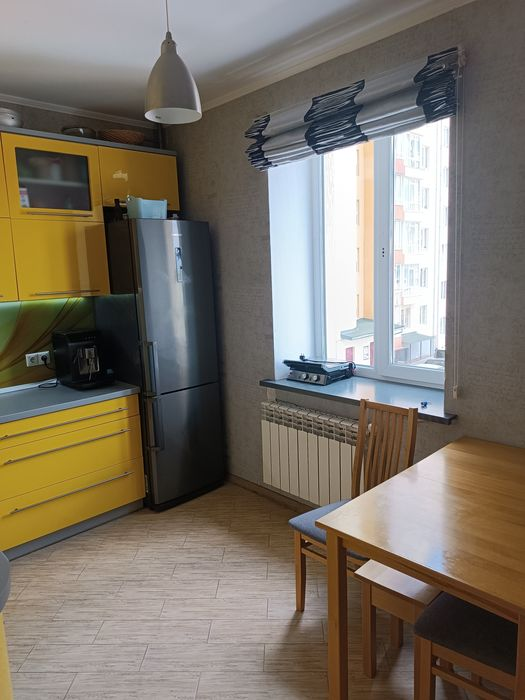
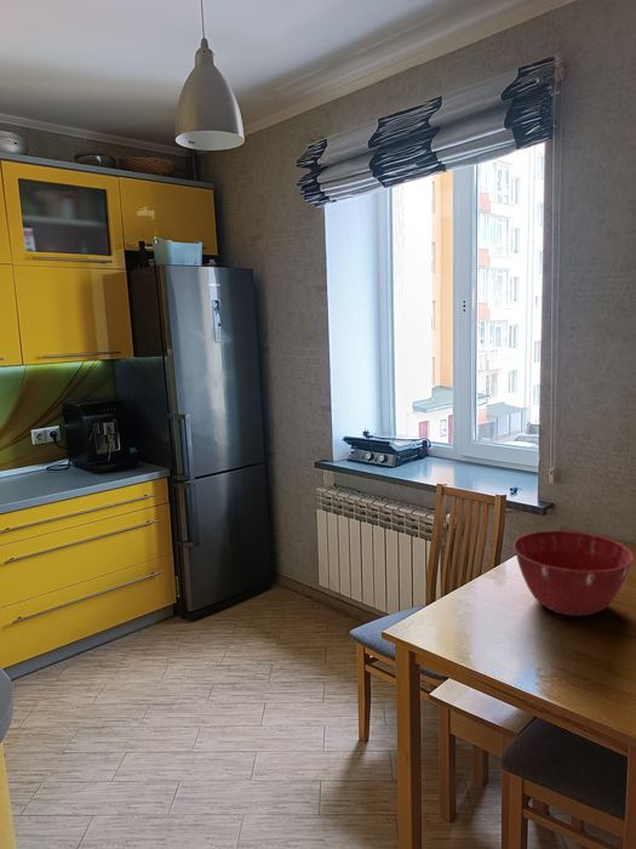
+ mixing bowl (571, 576)
